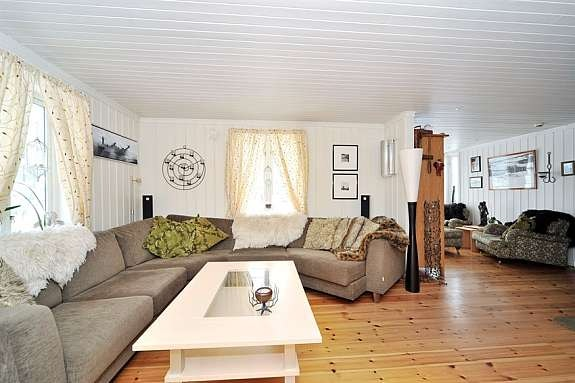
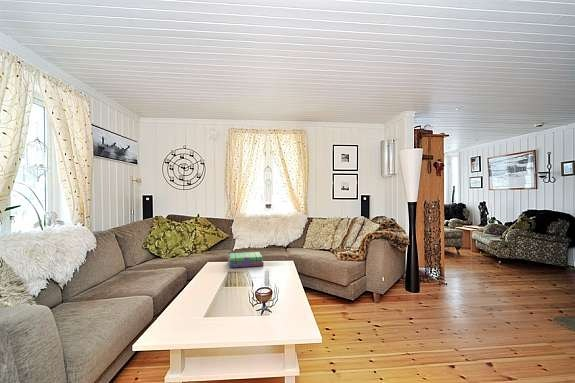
+ stack of books (245, 259)
